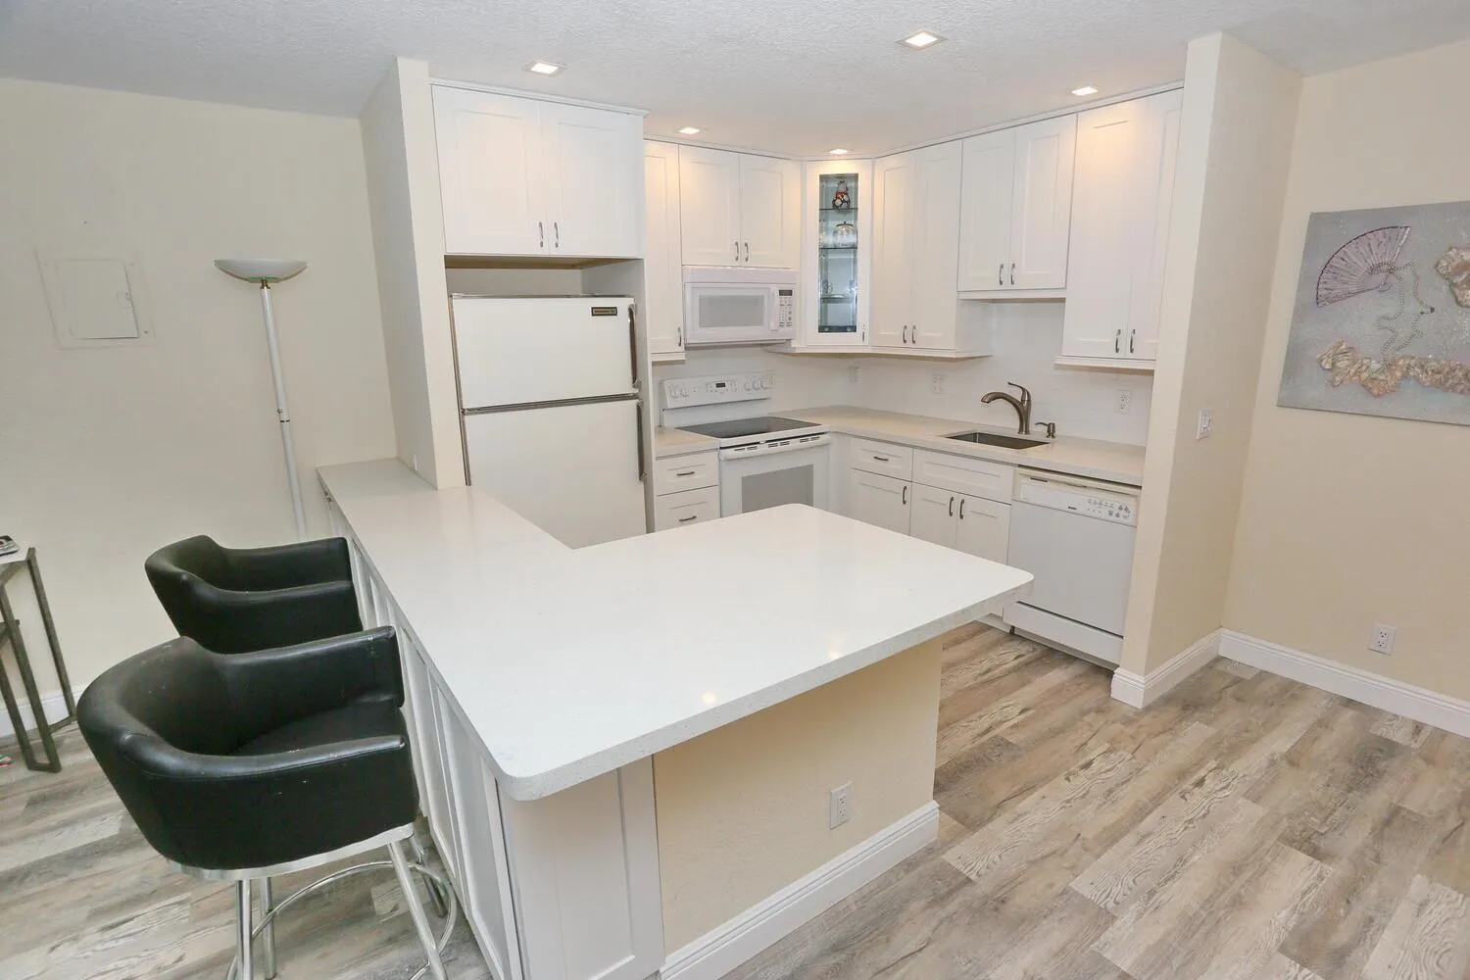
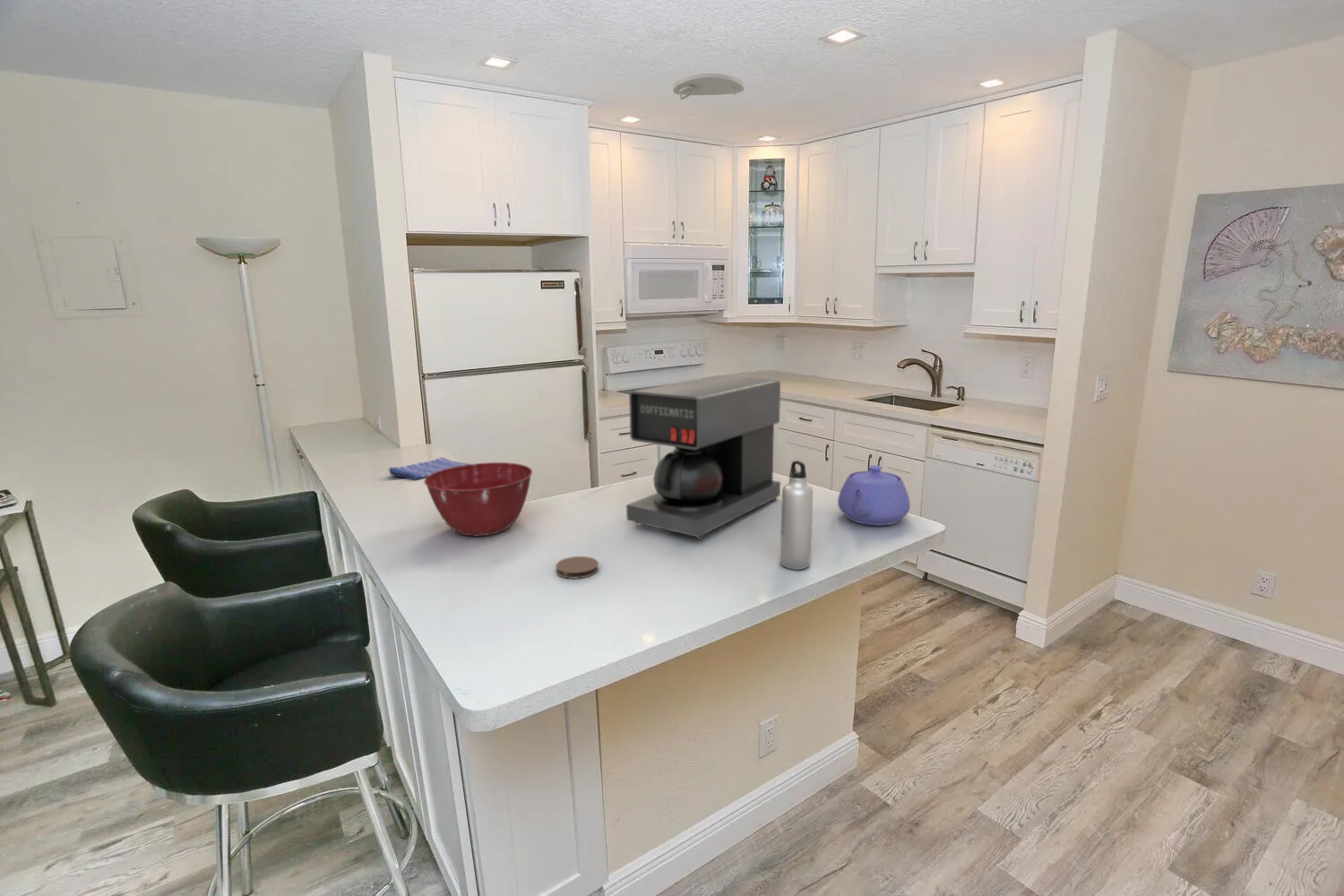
+ water bottle (797, 513)
+ coaster (577, 566)
+ mixing bowl (481, 501)
+ dish towel (429, 467)
+ teapot (873, 493)
+ coffee maker (708, 450)
+ smoke detector (708, 89)
